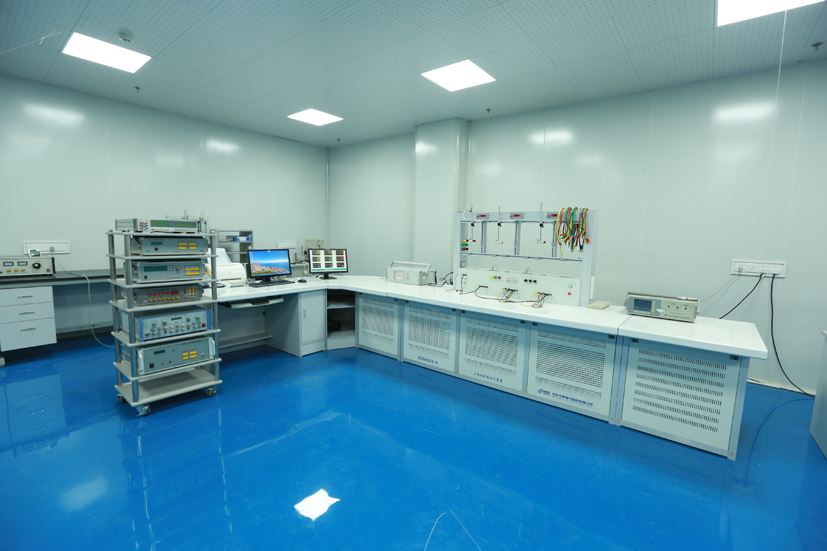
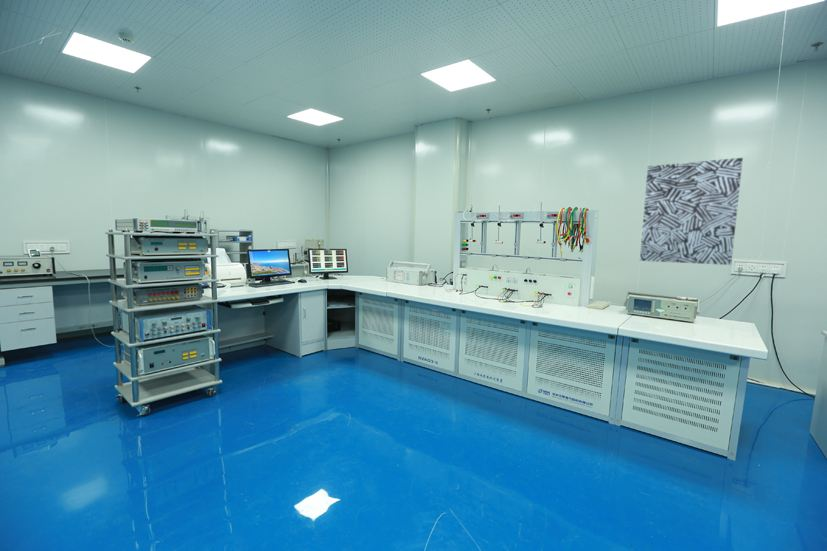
+ wall art (687, 213)
